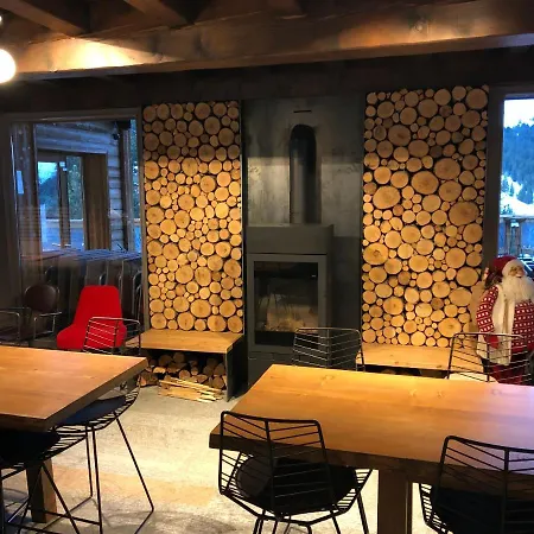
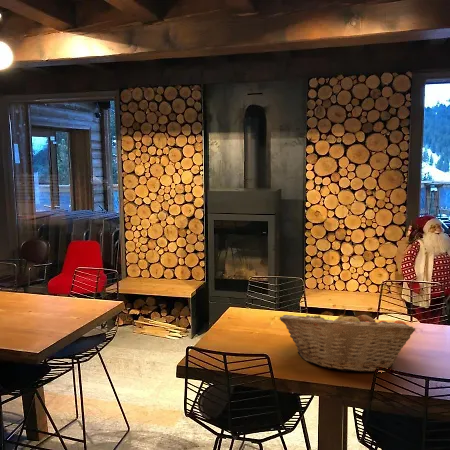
+ fruit basket (344, 333)
